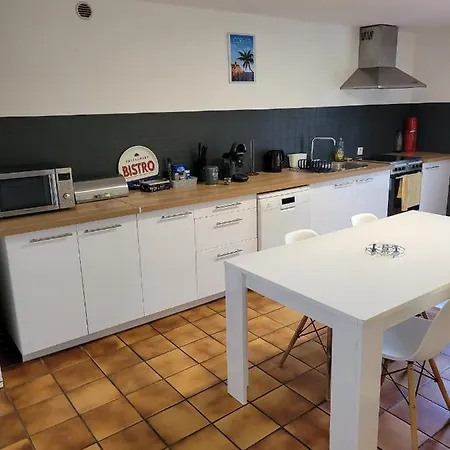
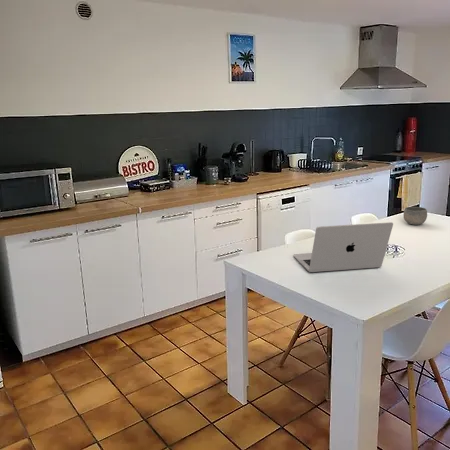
+ laptop (339, 241)
+ bowl (415, 216)
